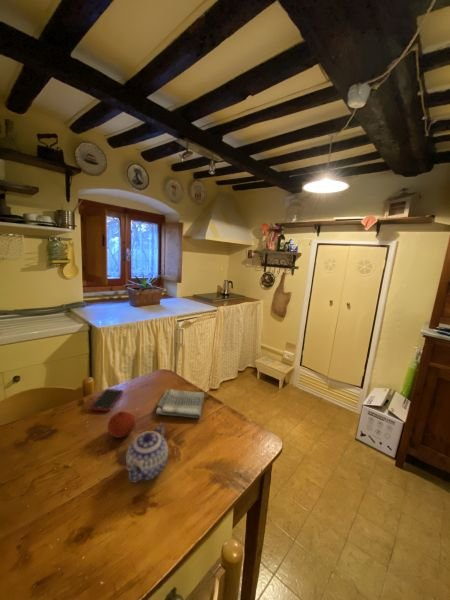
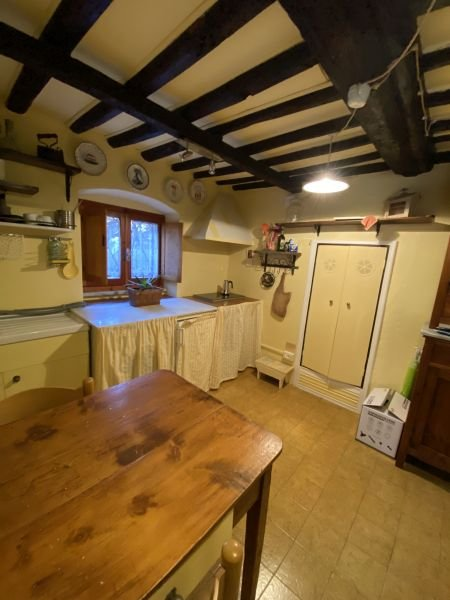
- dish towel (181, 401)
- cell phone (107, 399)
- teapot (147, 451)
- fruit (121, 423)
